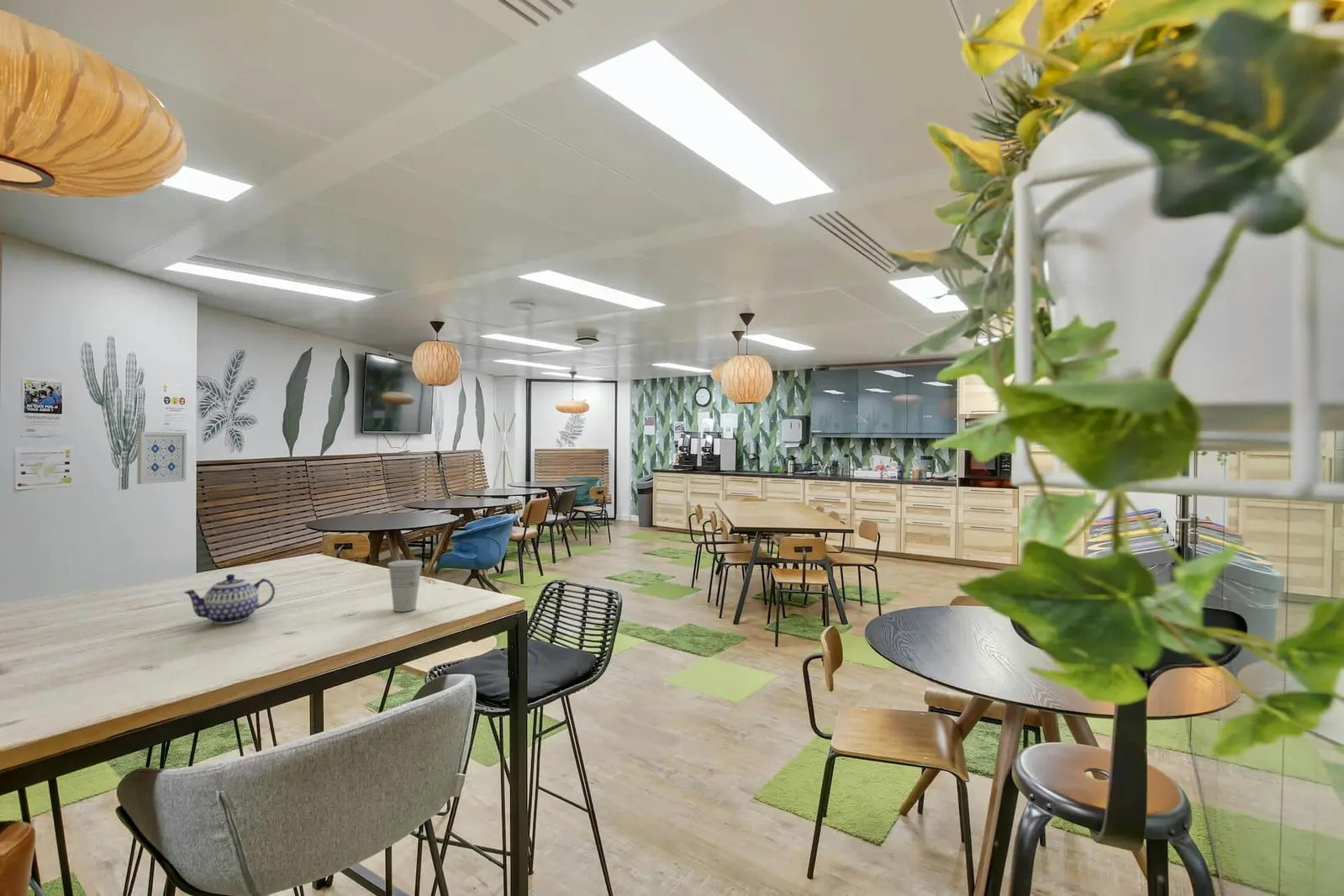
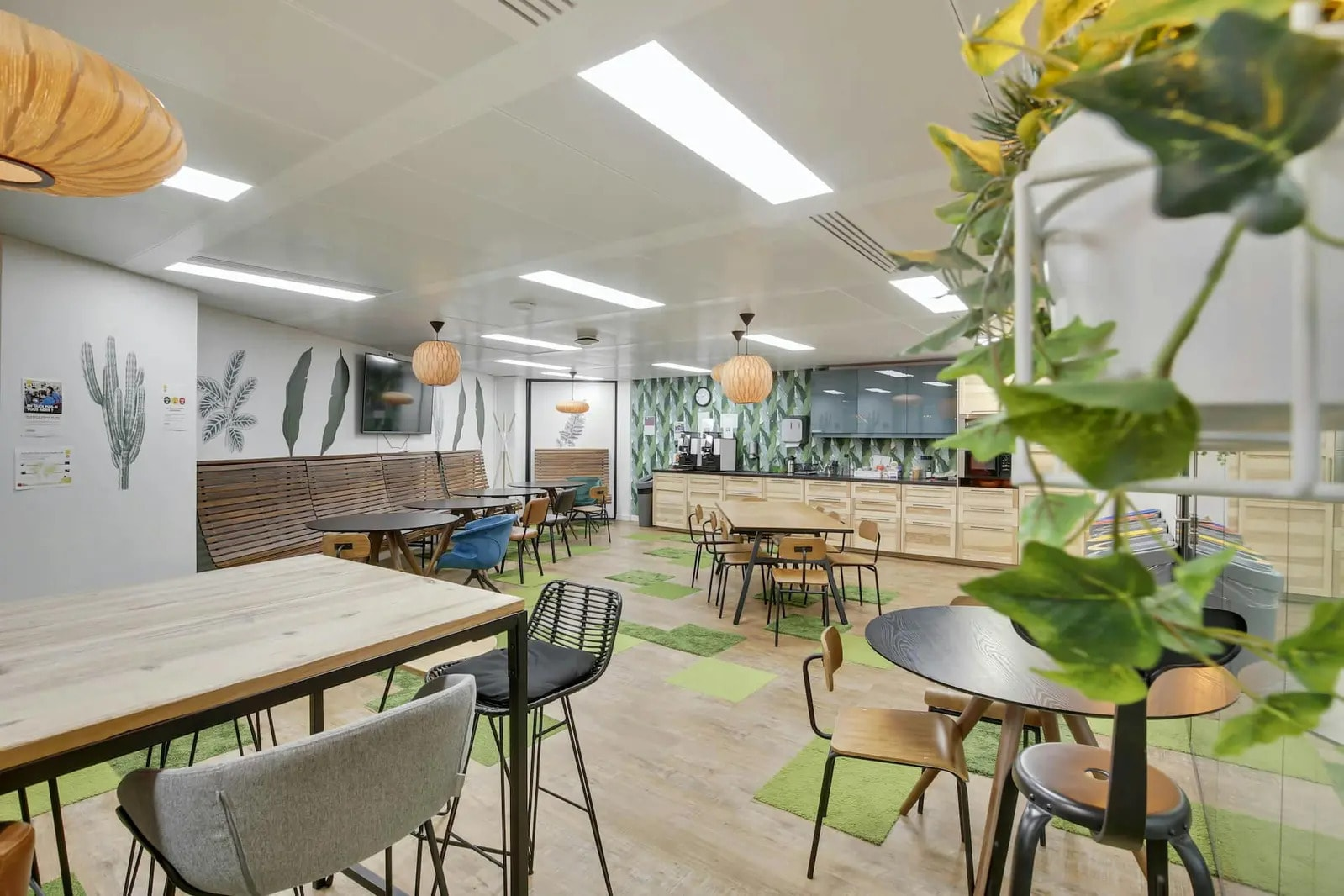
- teapot (230, 597)
- cup (404, 585)
- wall art (162, 457)
